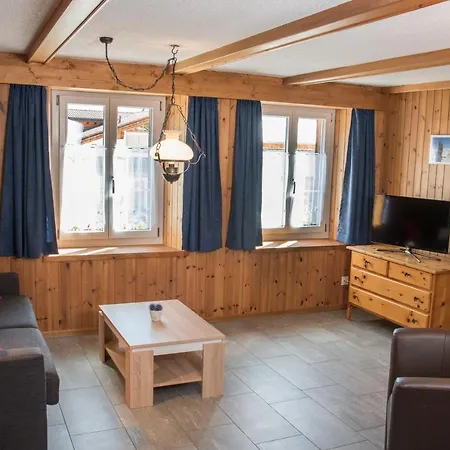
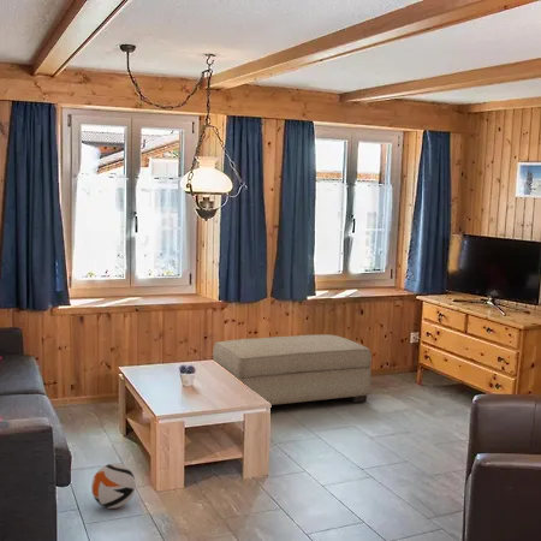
+ ottoman (291, 369)
+ ball (113, 486)
